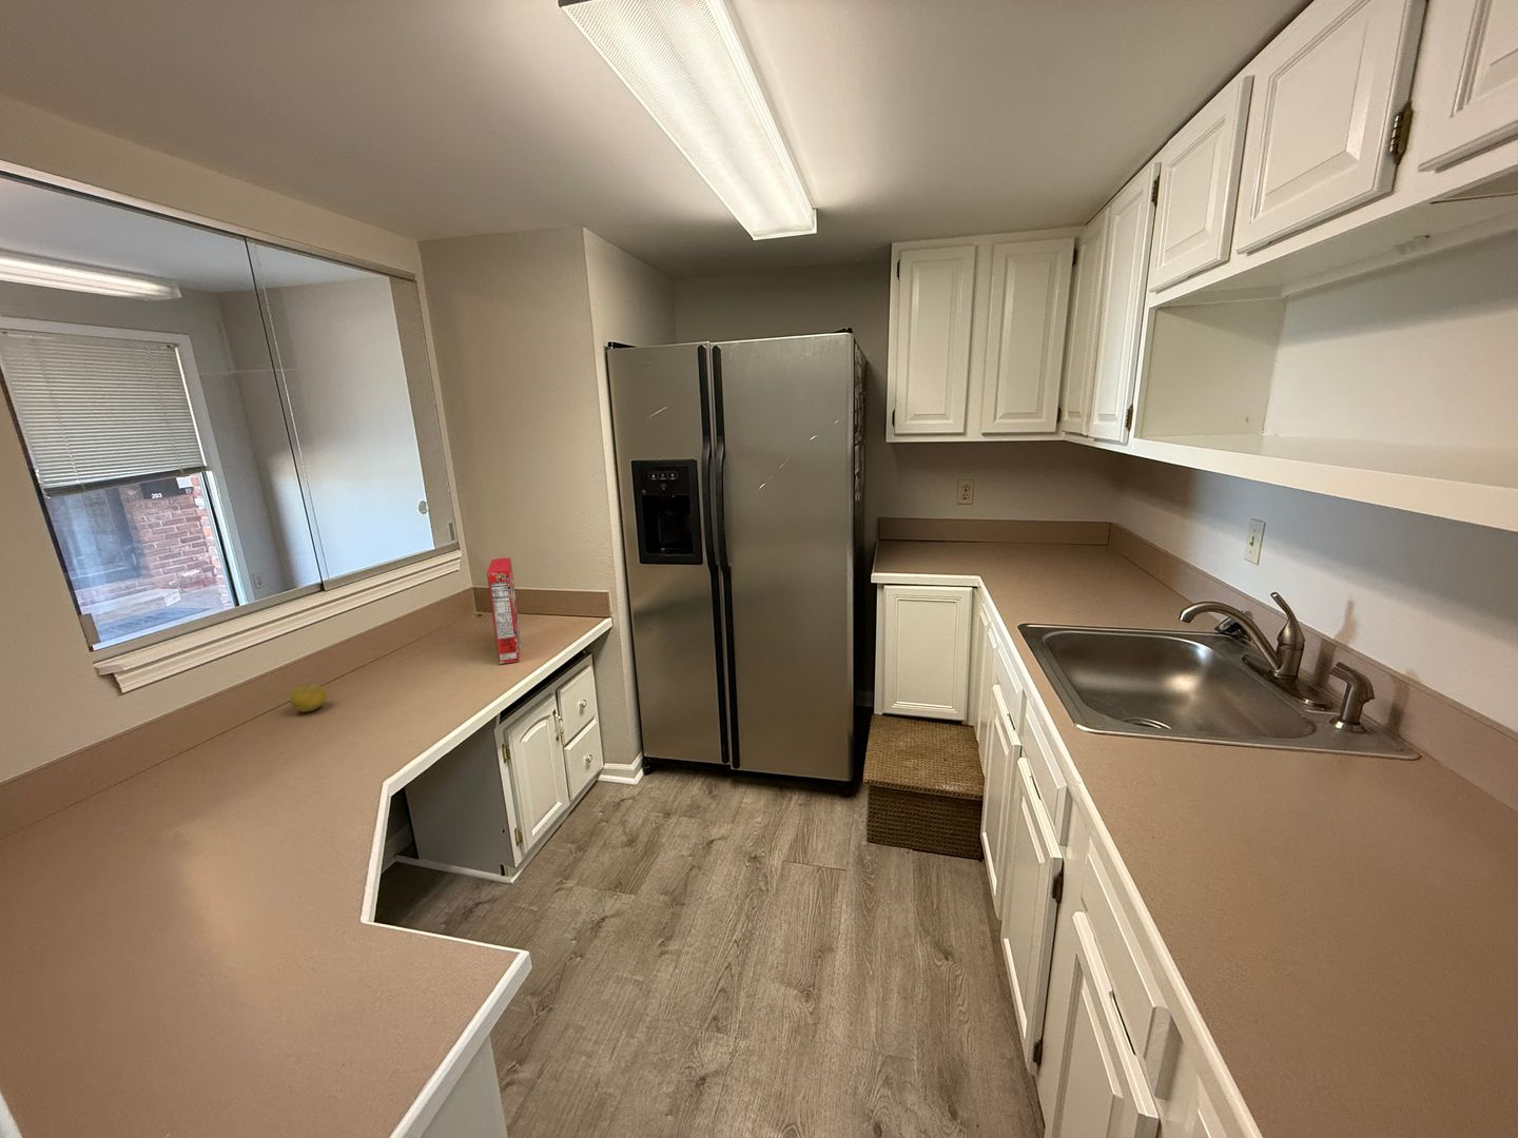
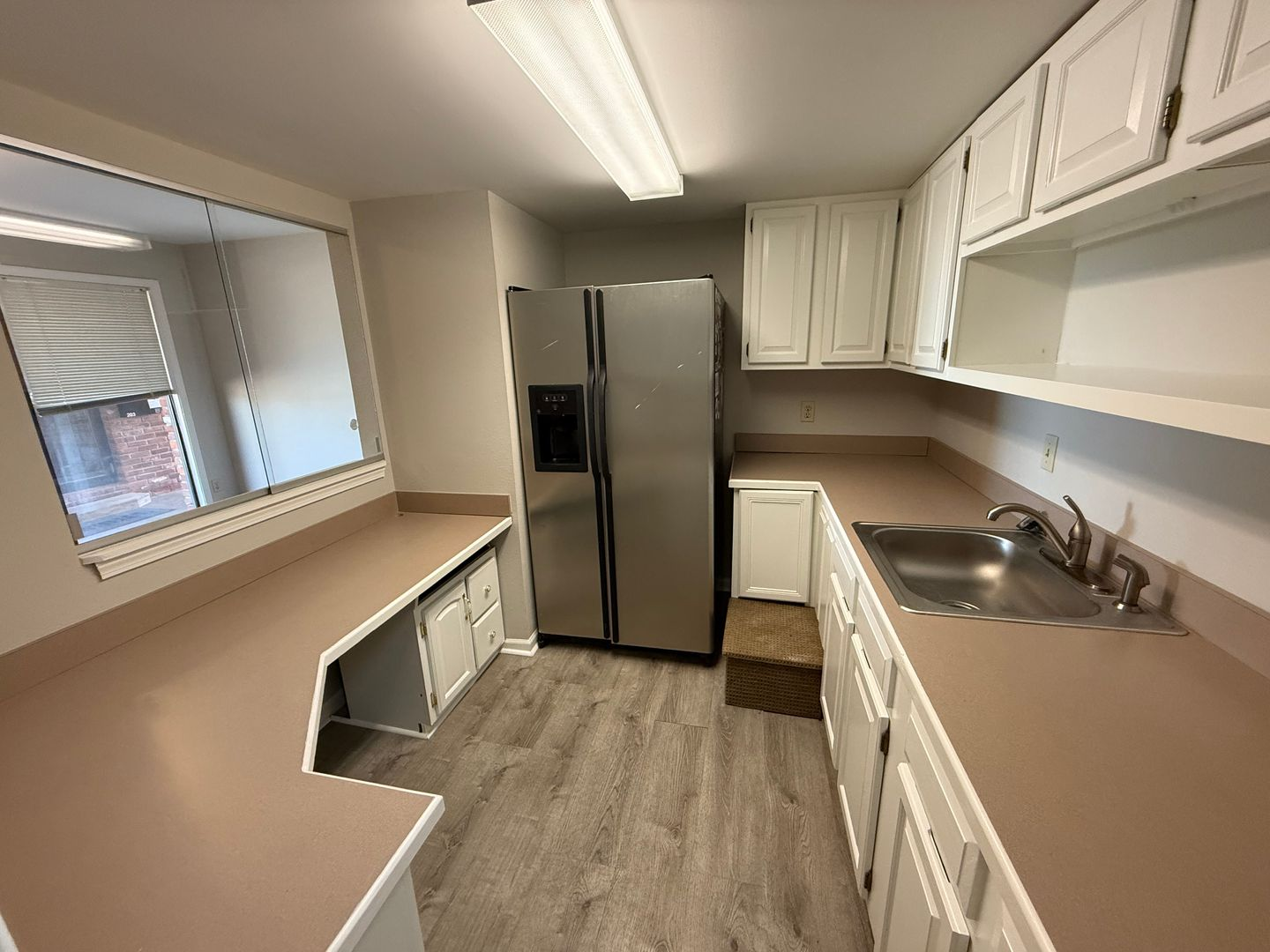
- cereal box (504, 608)
- fruit (308, 698)
